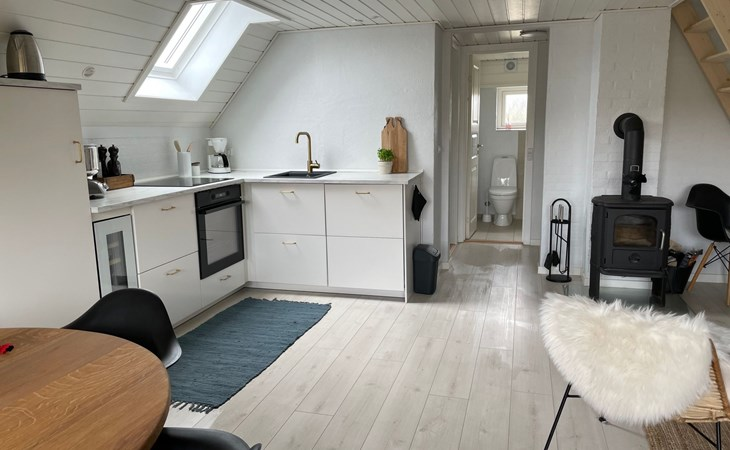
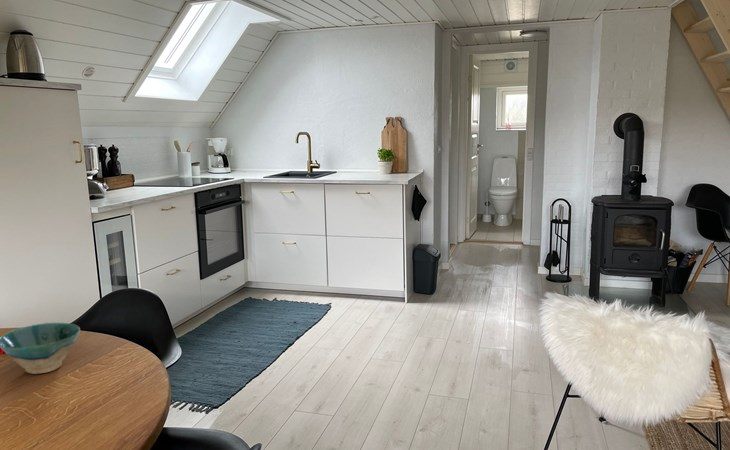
+ bowl (41, 350)
